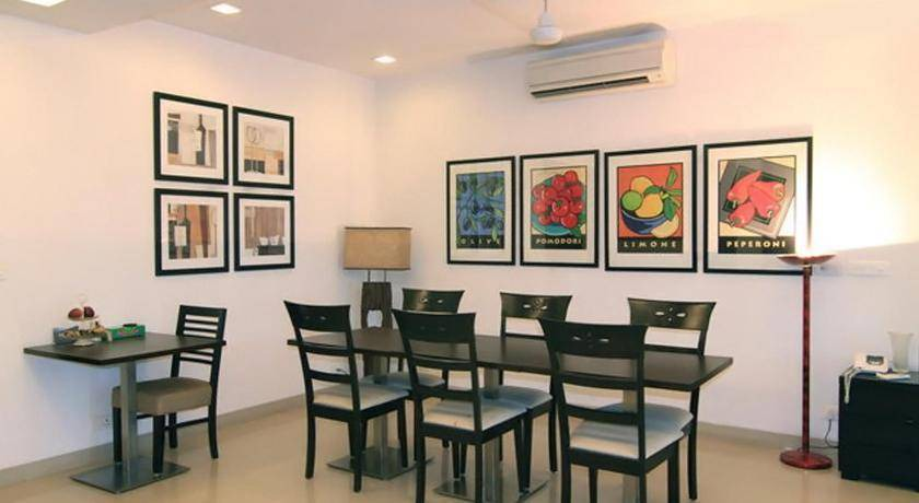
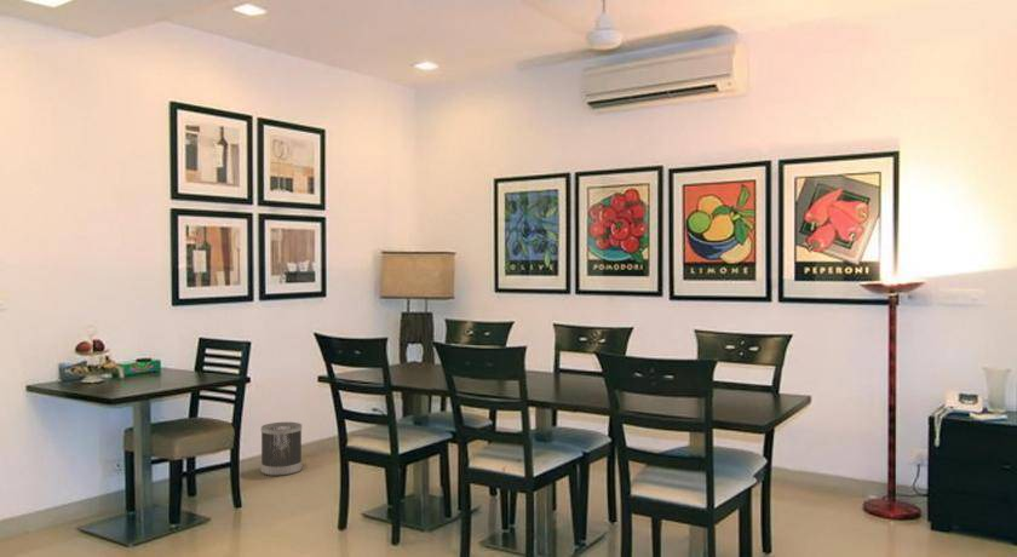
+ wastebasket (281, 447)
